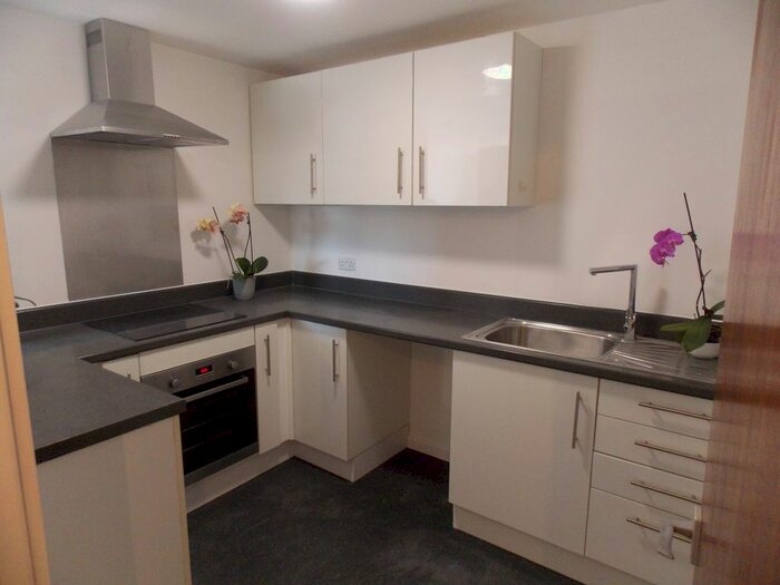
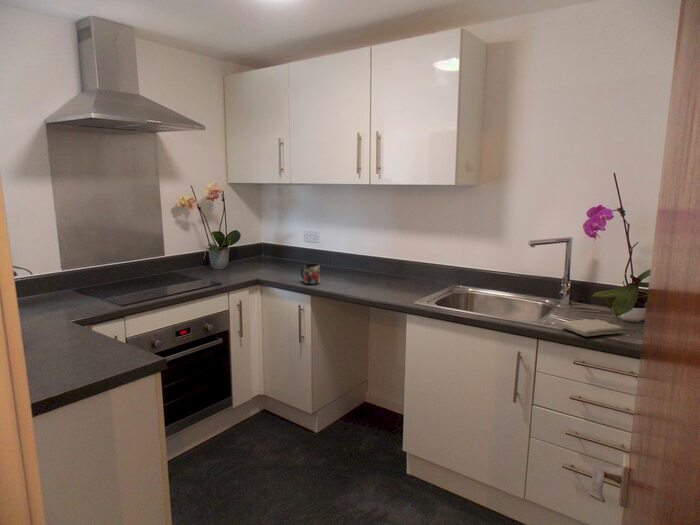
+ mug (309, 273)
+ washcloth (591, 327)
